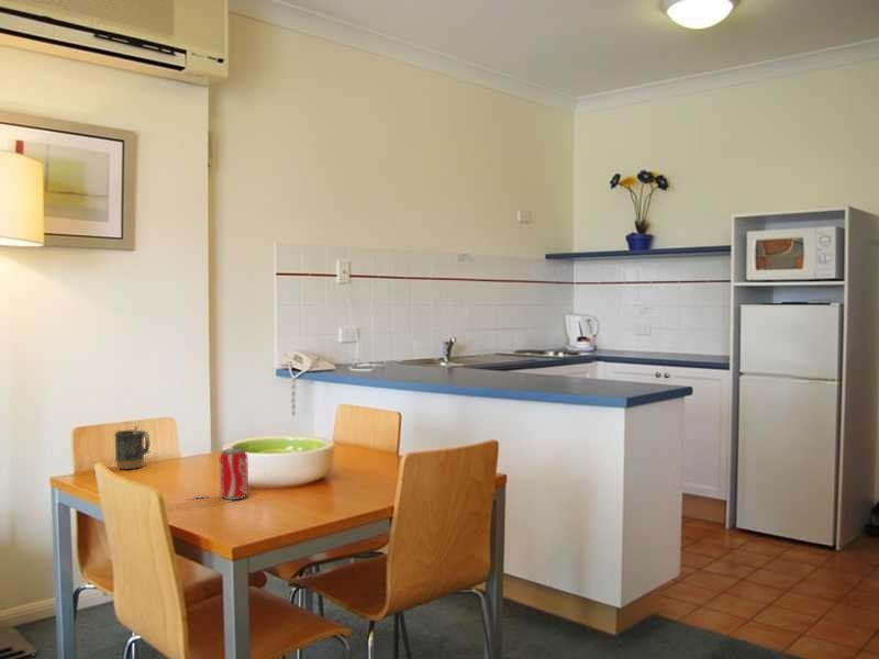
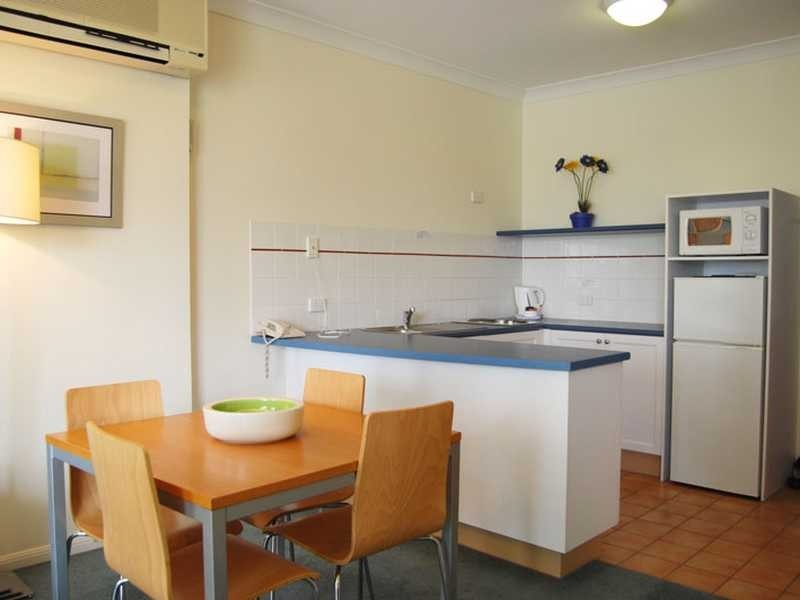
- beverage can (222, 473)
- mug (134, 446)
